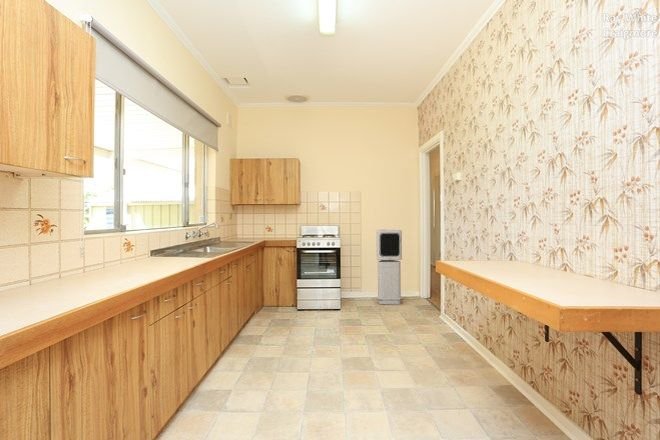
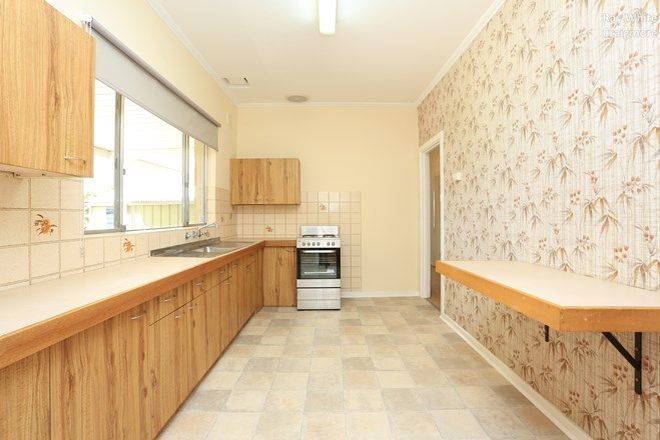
- air purifier (387, 265)
